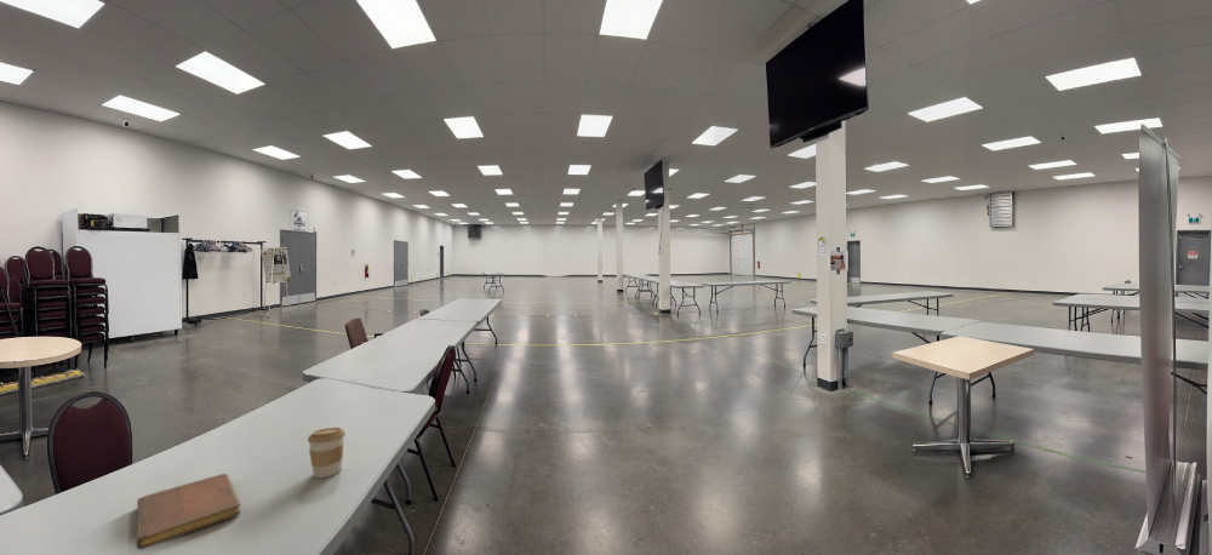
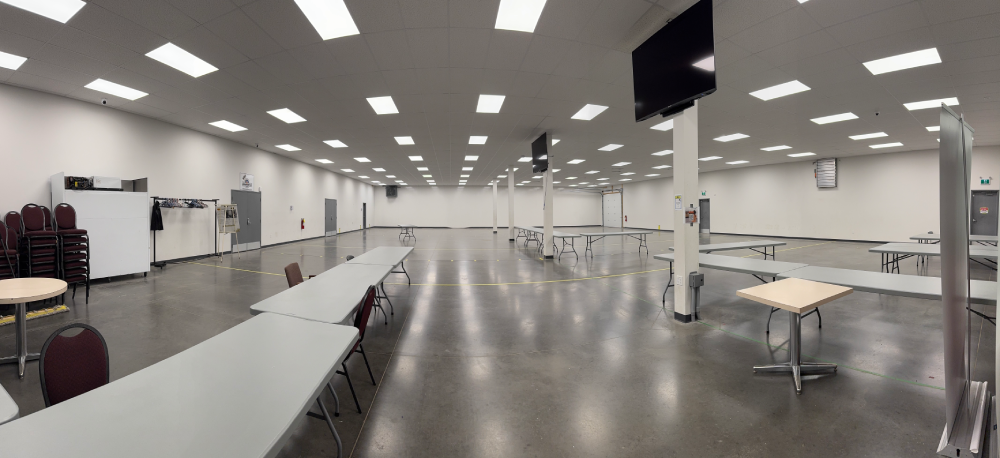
- notebook (188, 505)
- coffee cup (327, 450)
